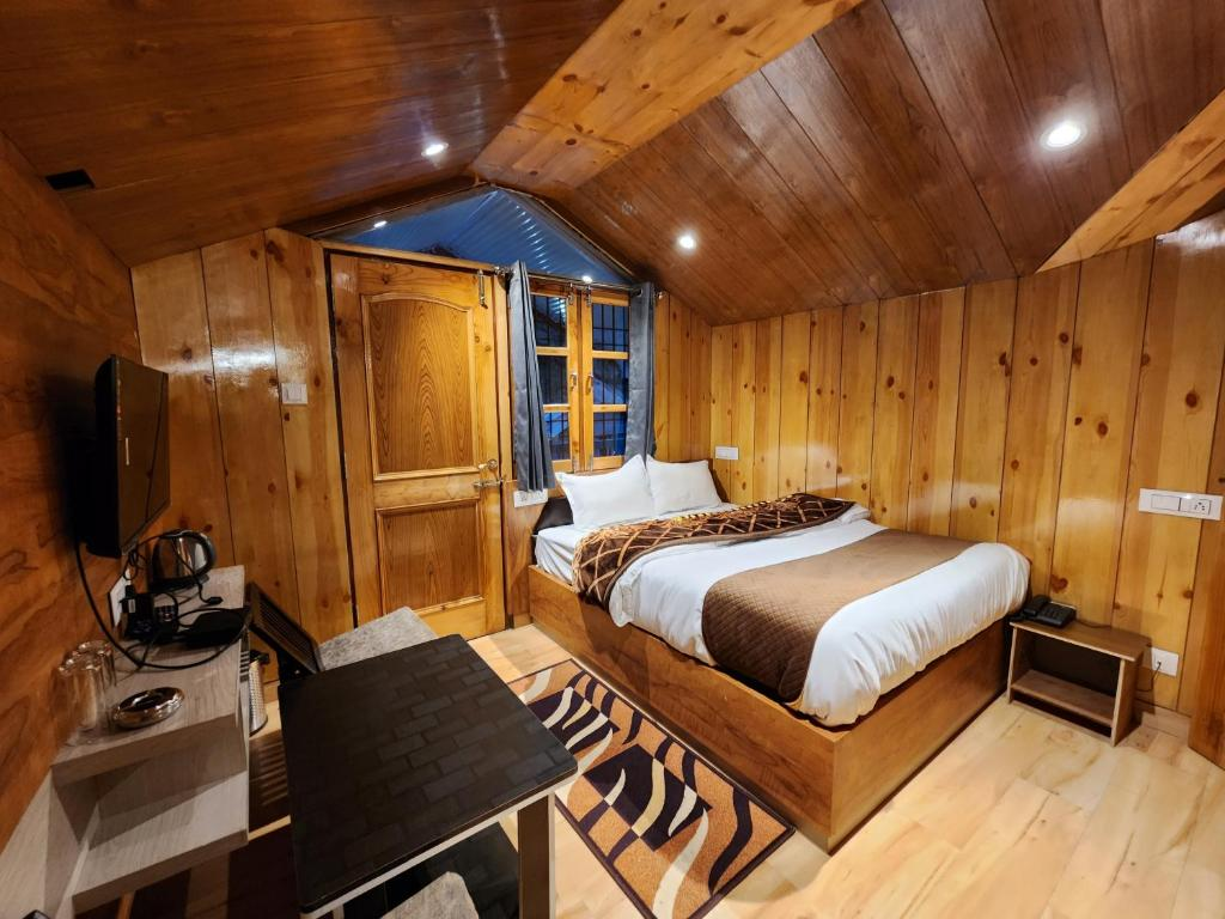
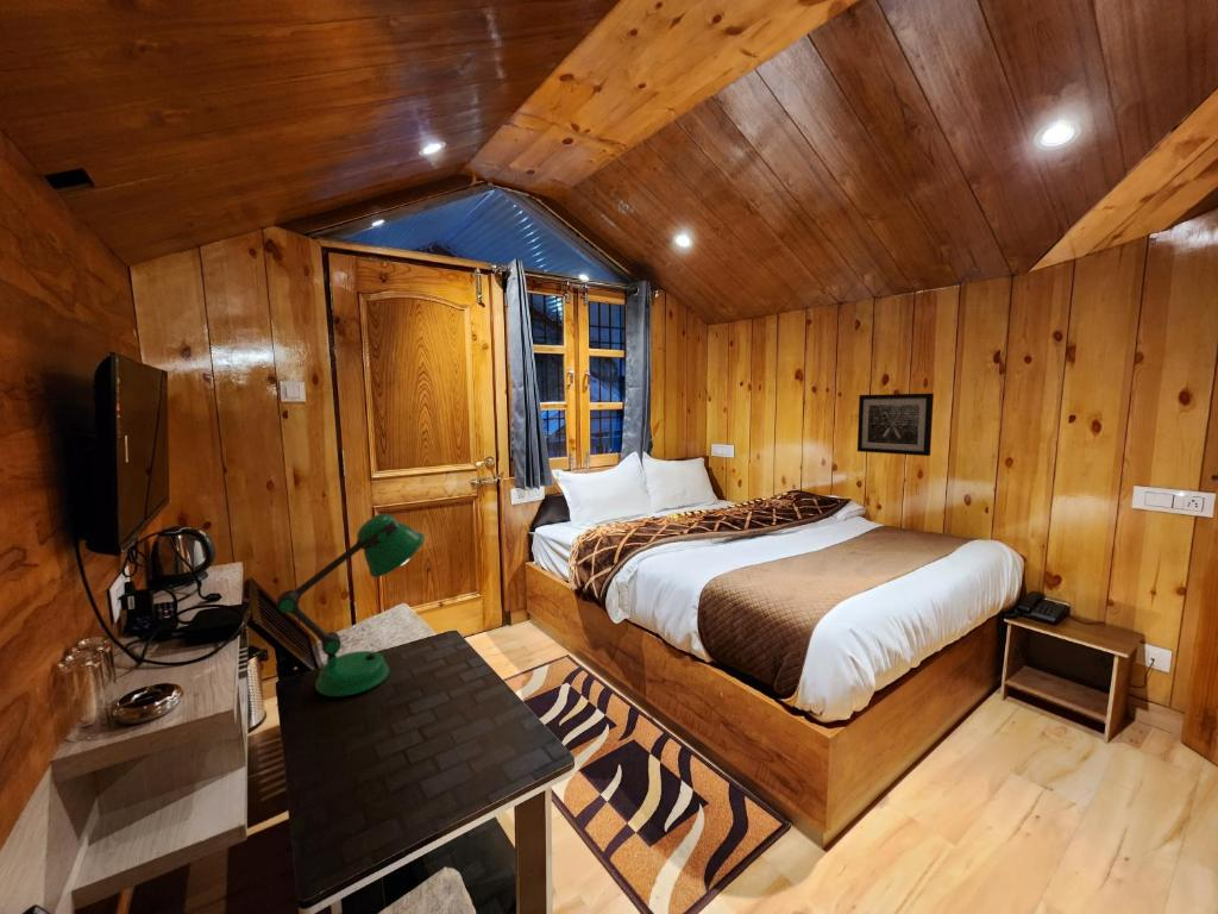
+ desk lamp (372, 576)
+ wall art (892, 424)
